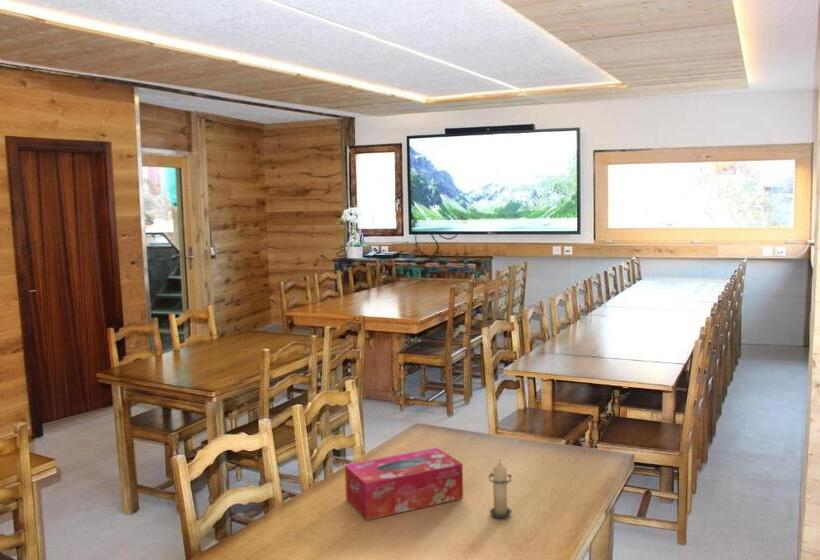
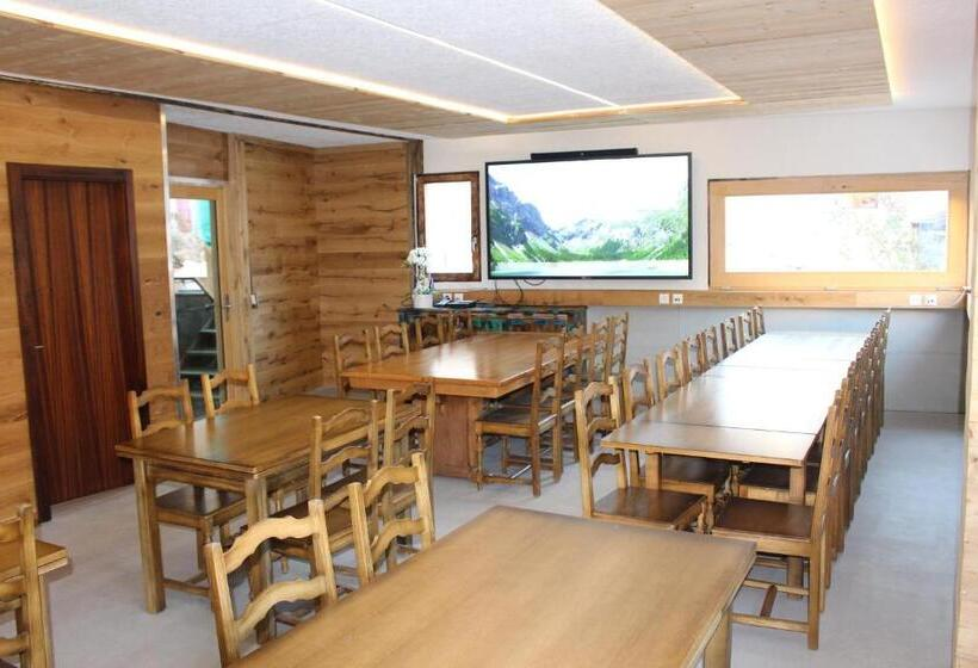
- tissue box (403, 481)
- candle (500, 487)
